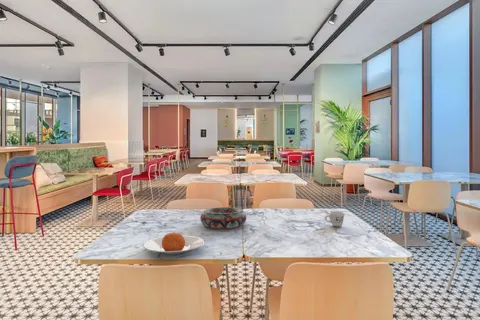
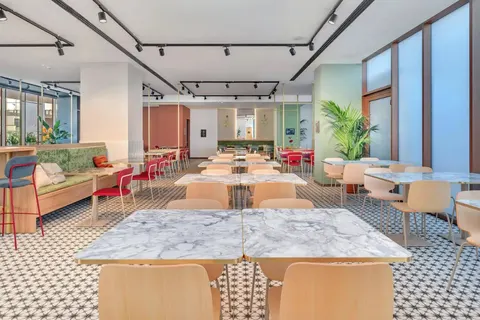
- mug (334, 219)
- decorative bowl (223, 217)
- plate (174, 240)
